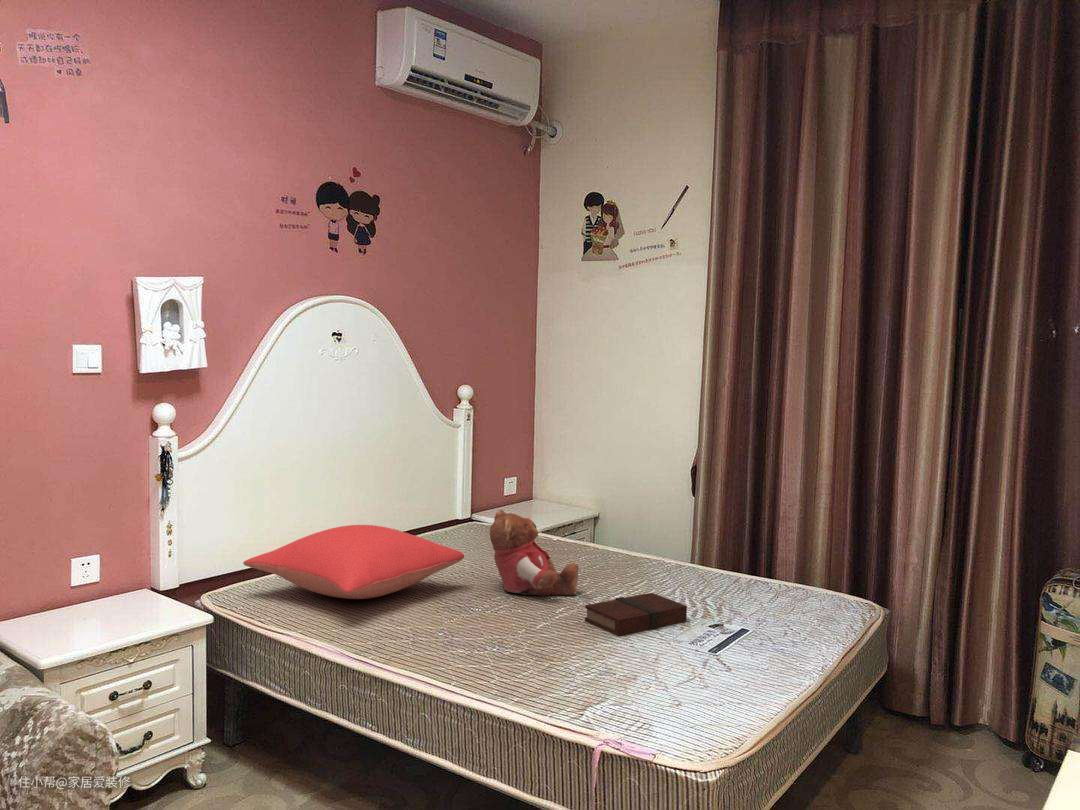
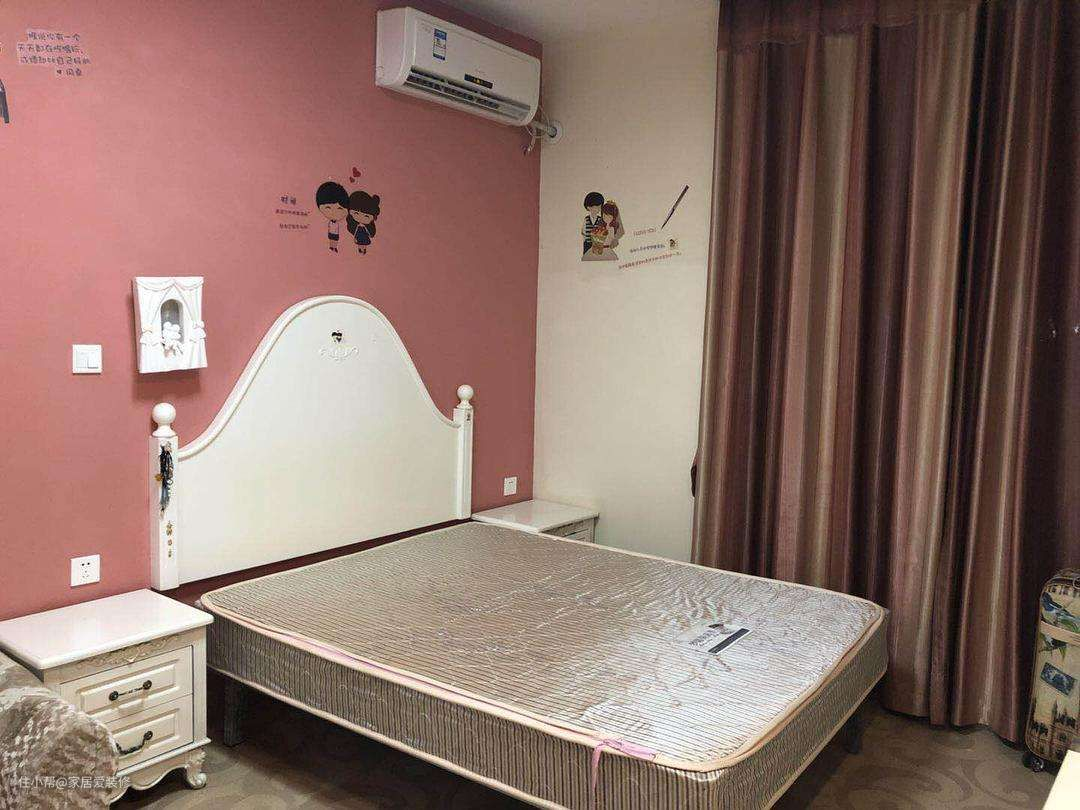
- teddy bear (530, 550)
- book (635, 613)
- pillow (355, 559)
